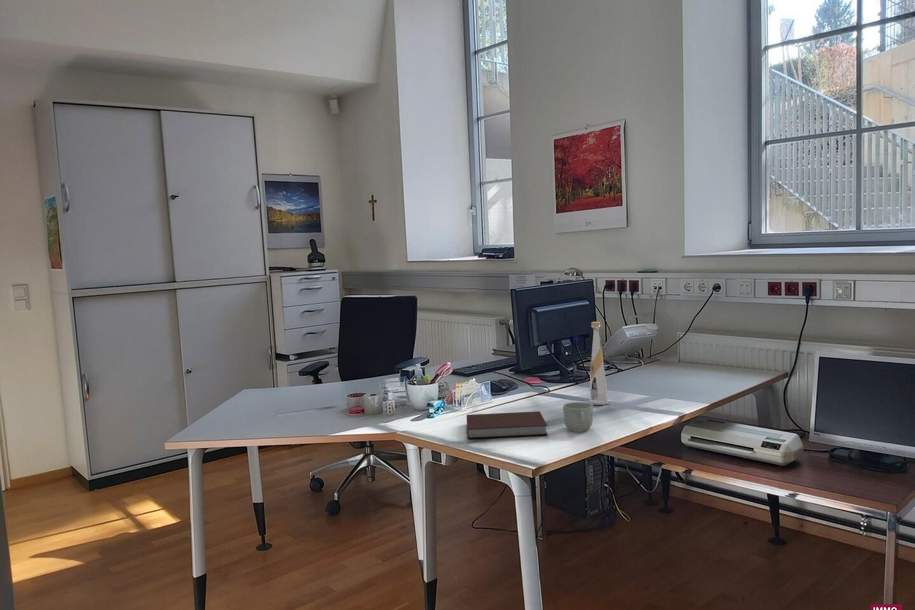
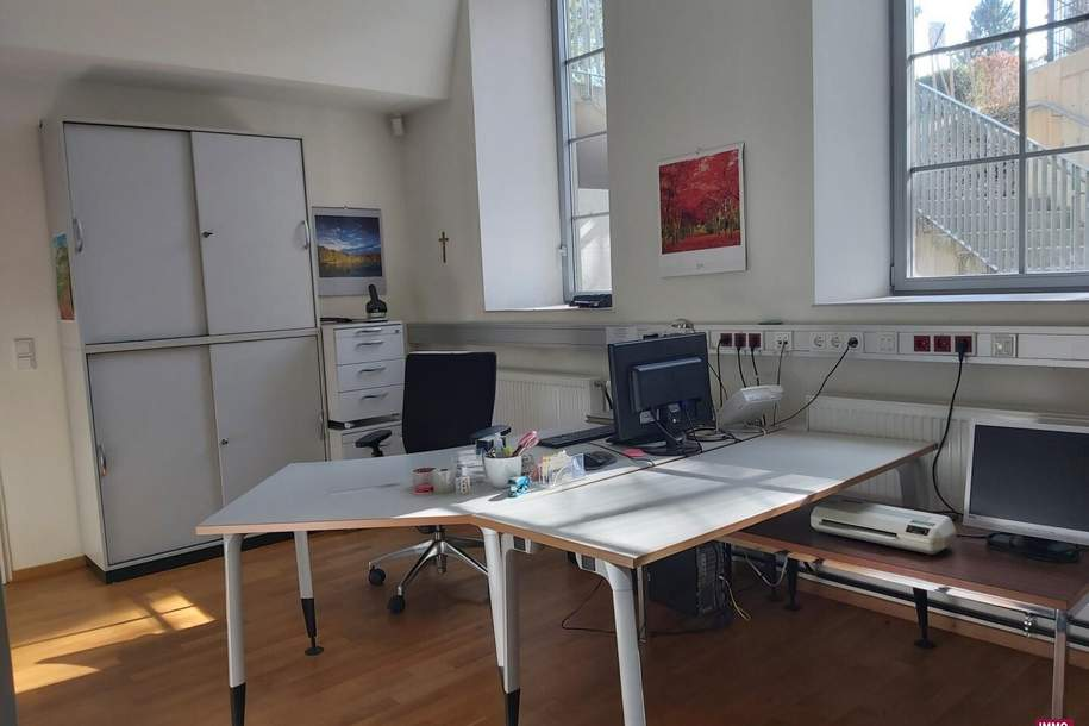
- notebook (505, 424)
- bottle (597, 362)
- mug (579, 418)
